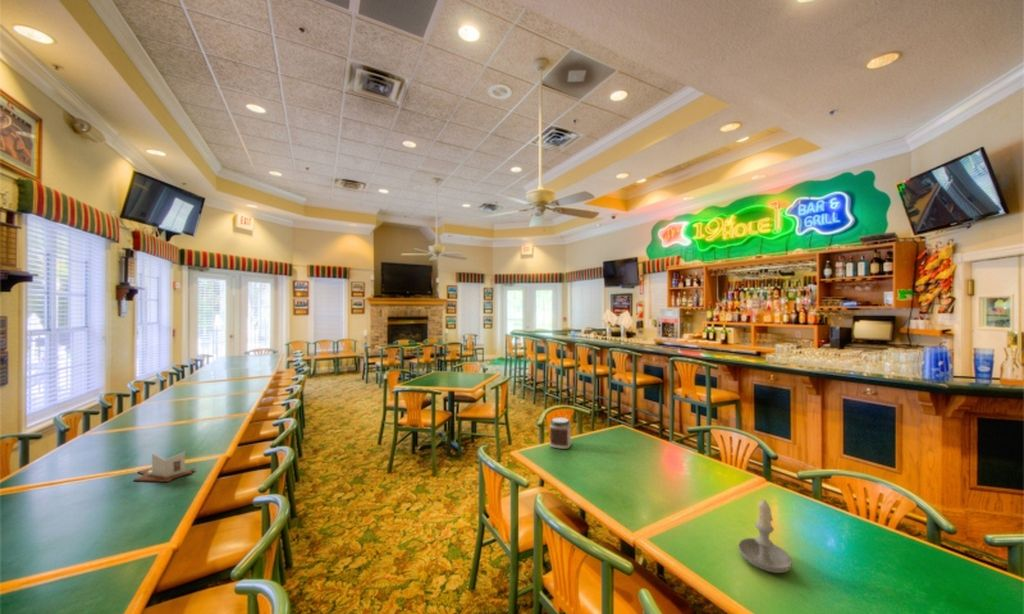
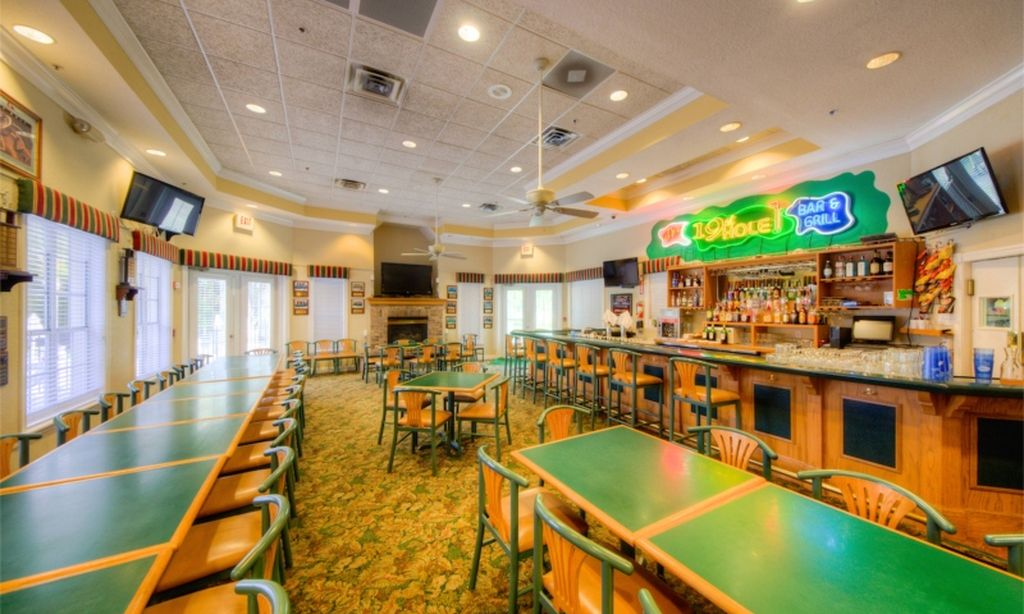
- candle (764, 530)
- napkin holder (164, 462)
- jar (560, 432)
